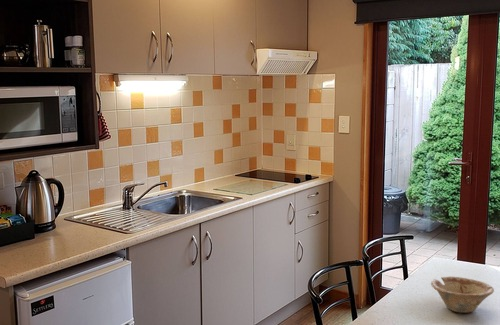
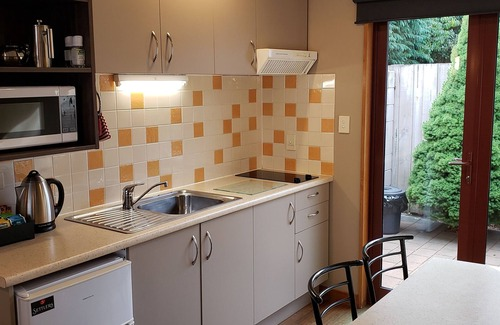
- dish (461, 296)
